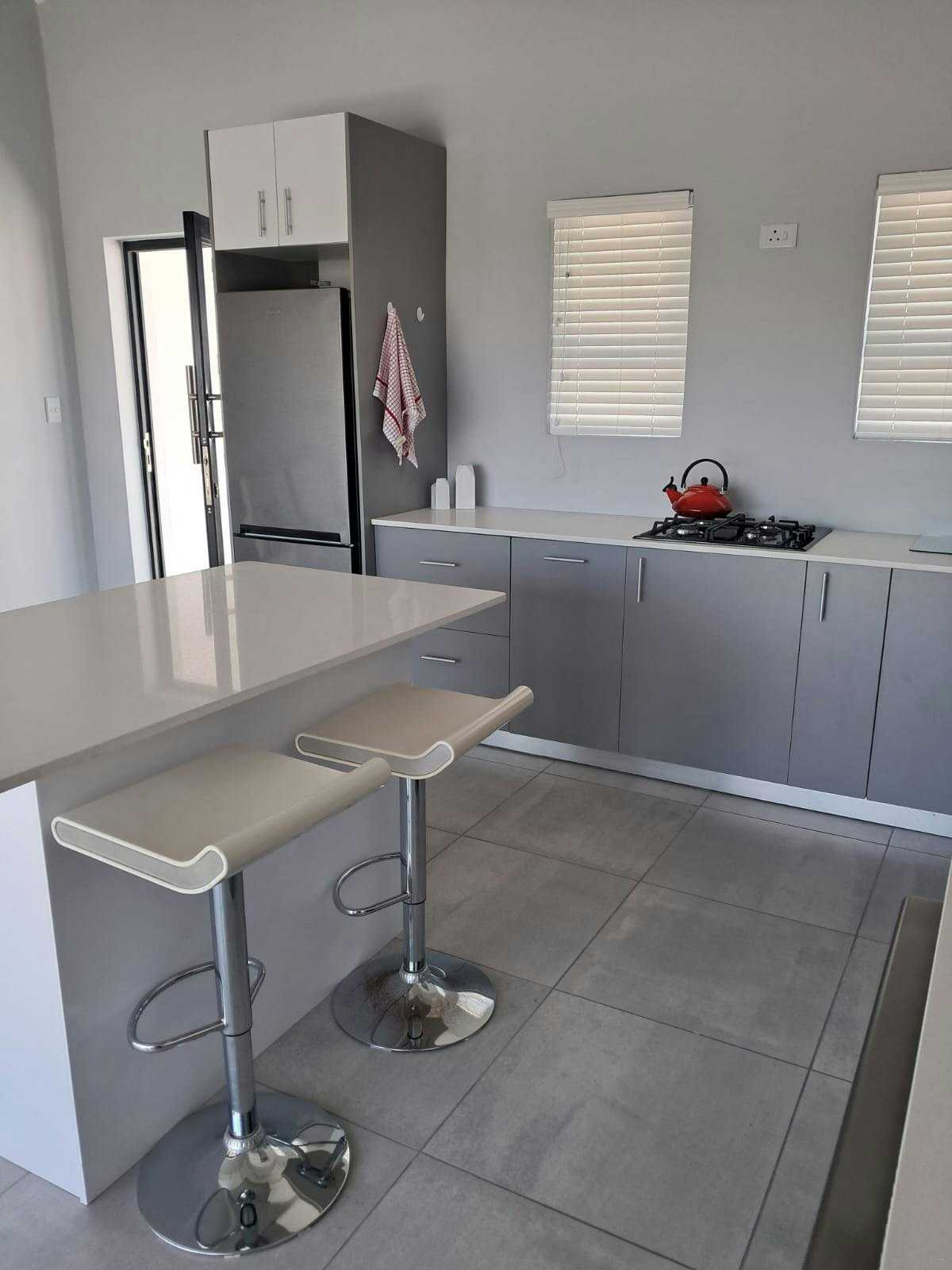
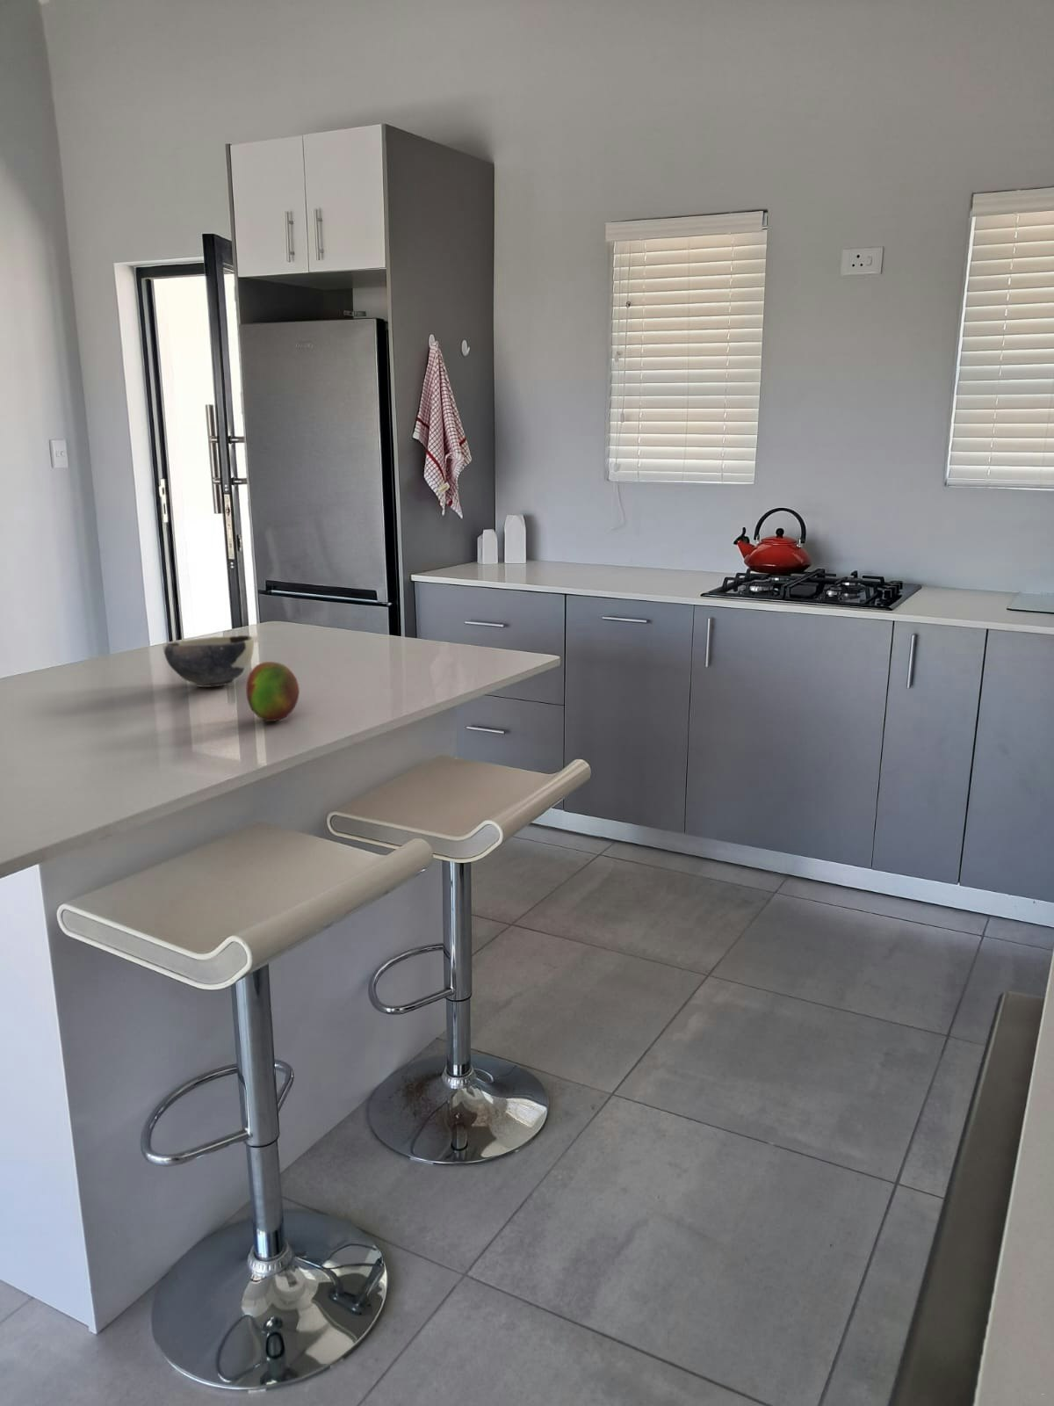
+ bowl (210, 661)
+ fruit (271, 692)
